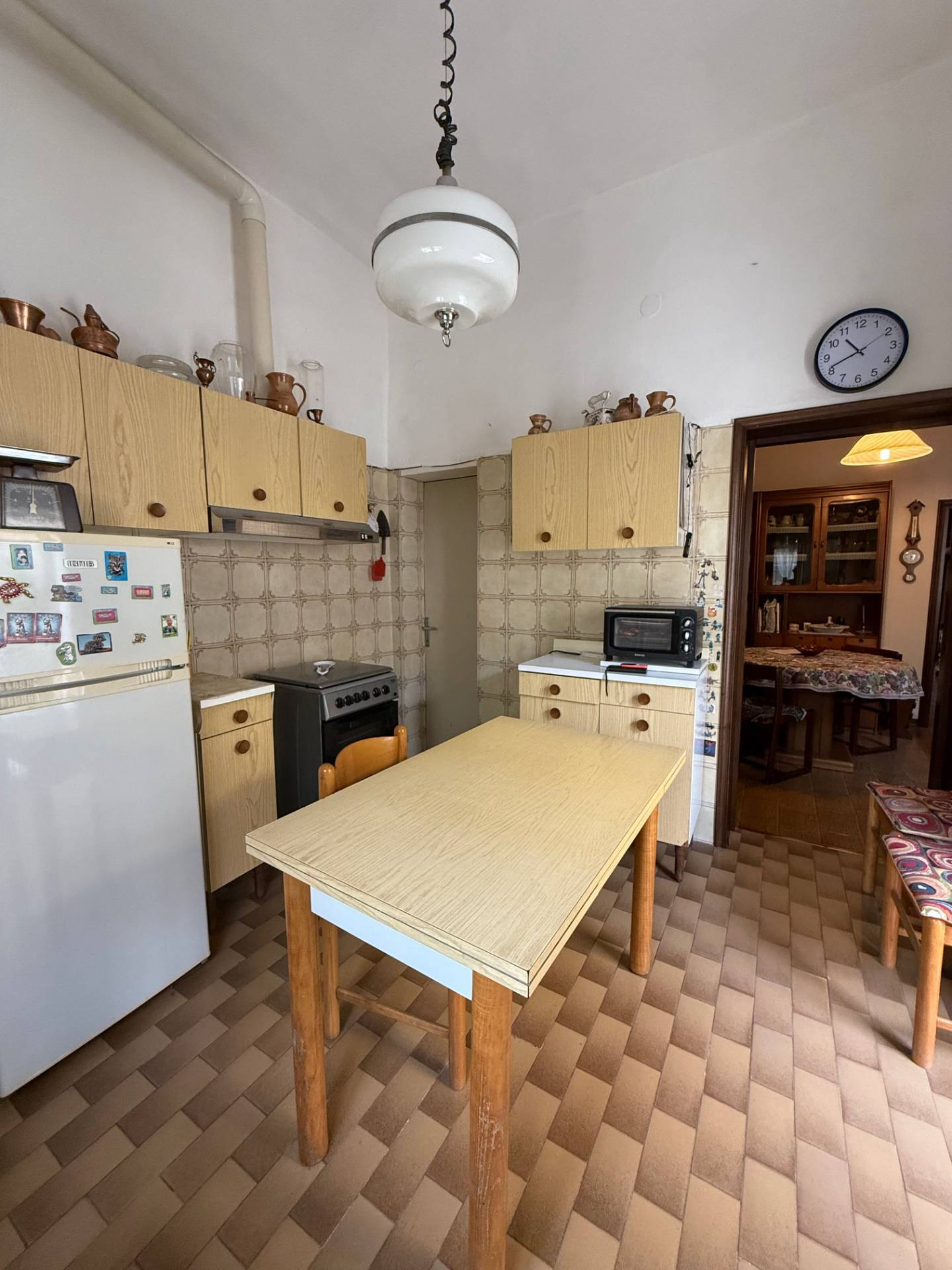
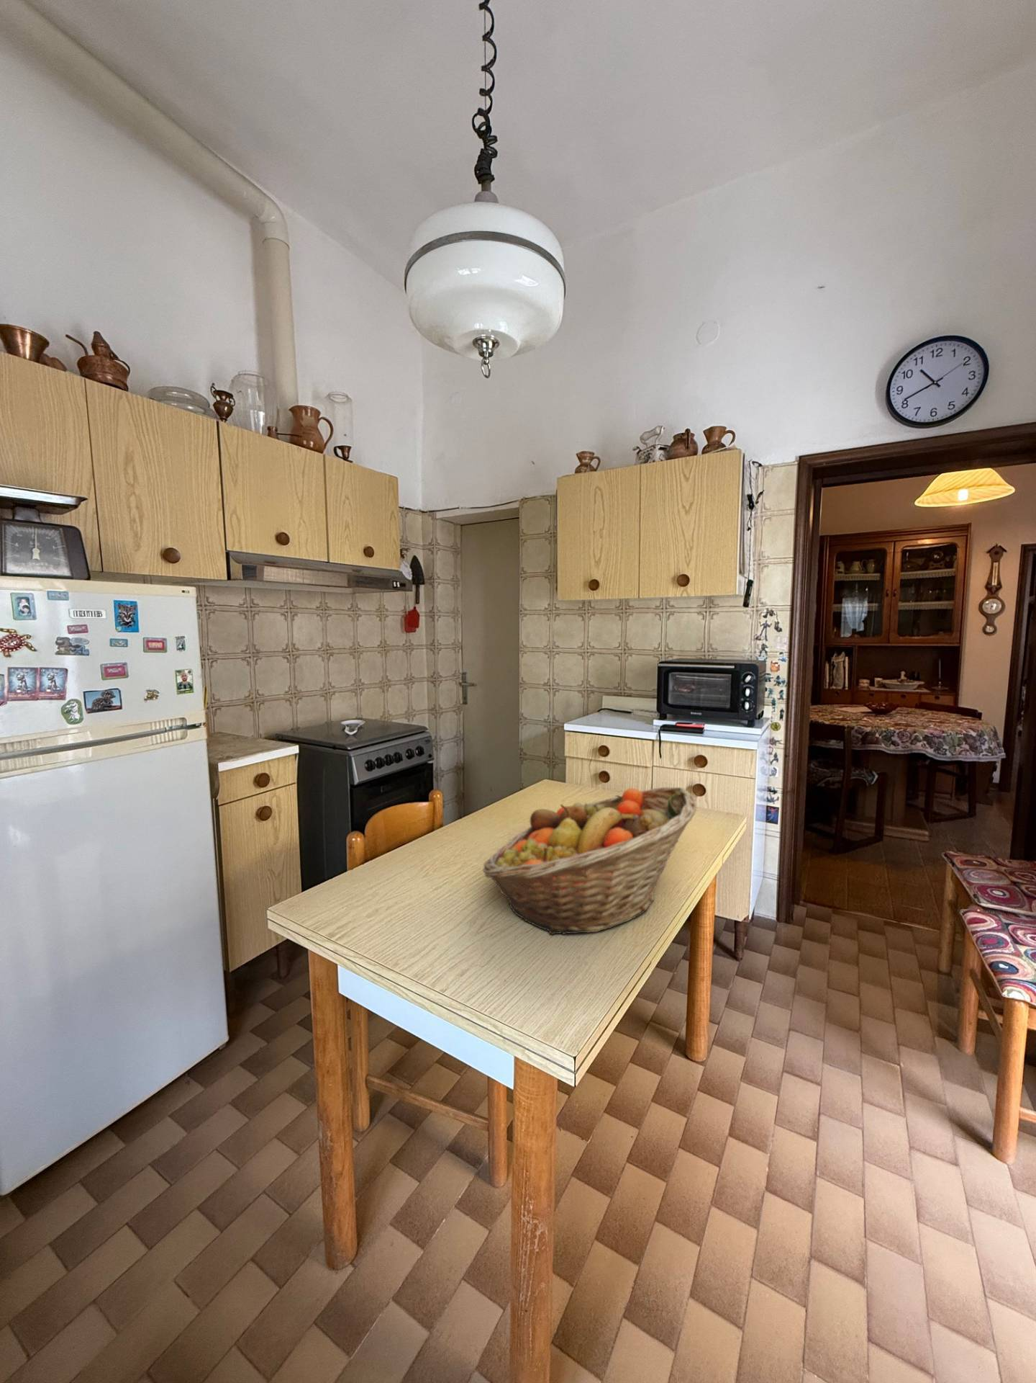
+ fruit basket (593, 846)
